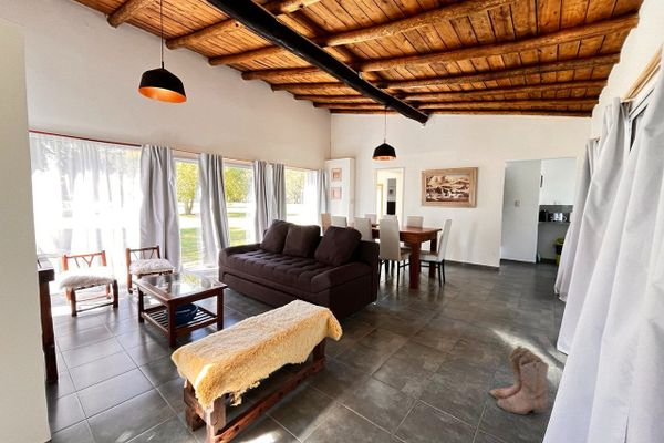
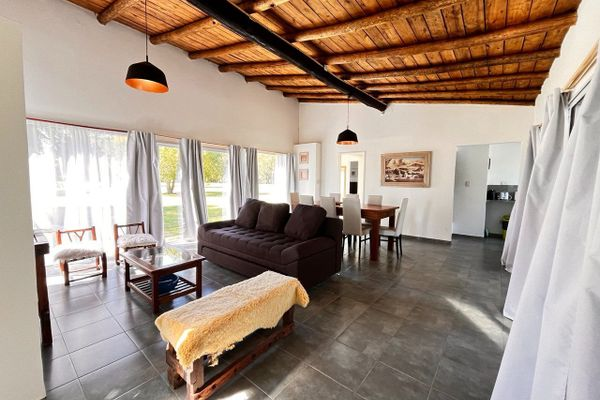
- boots (518, 377)
